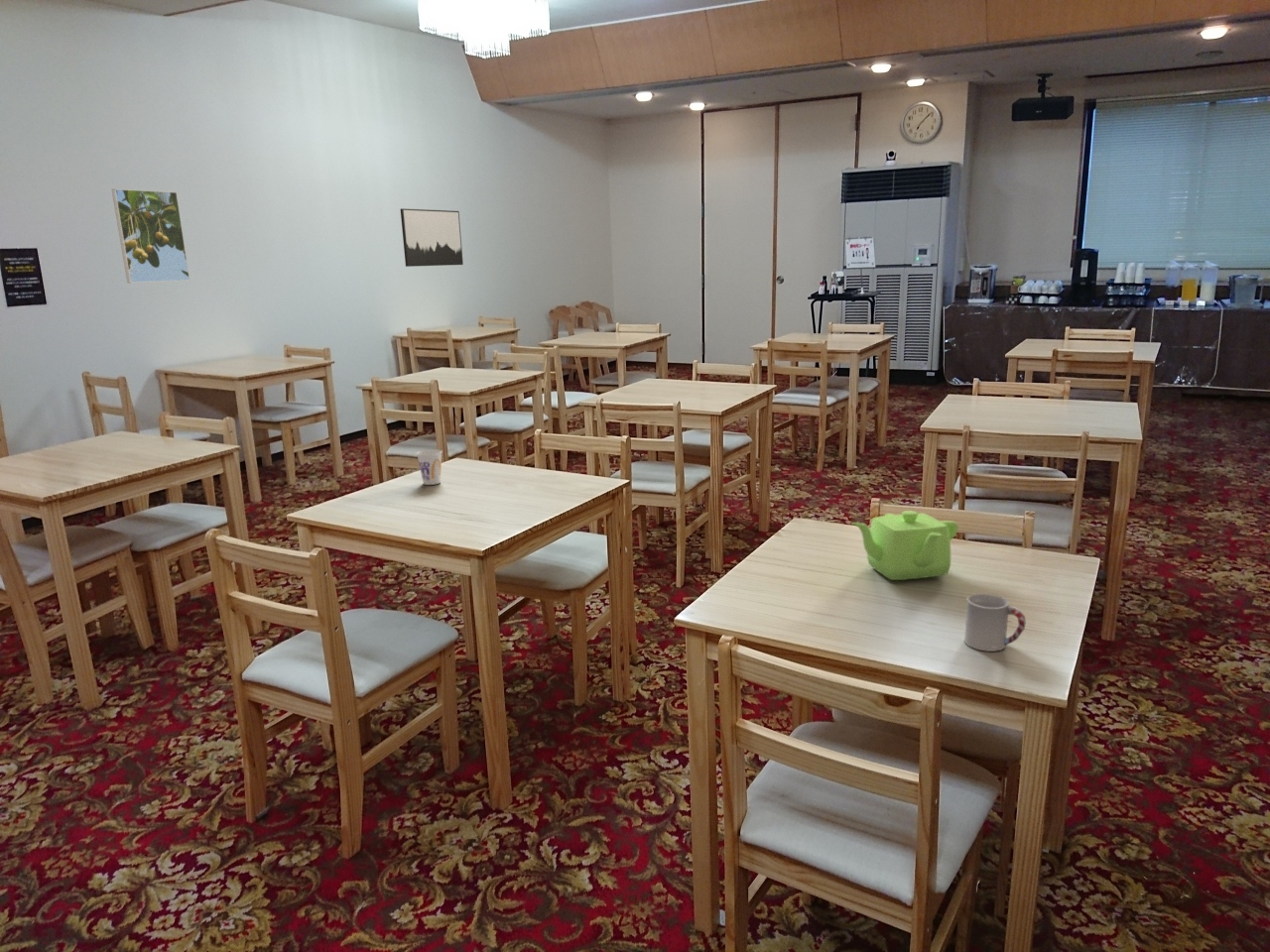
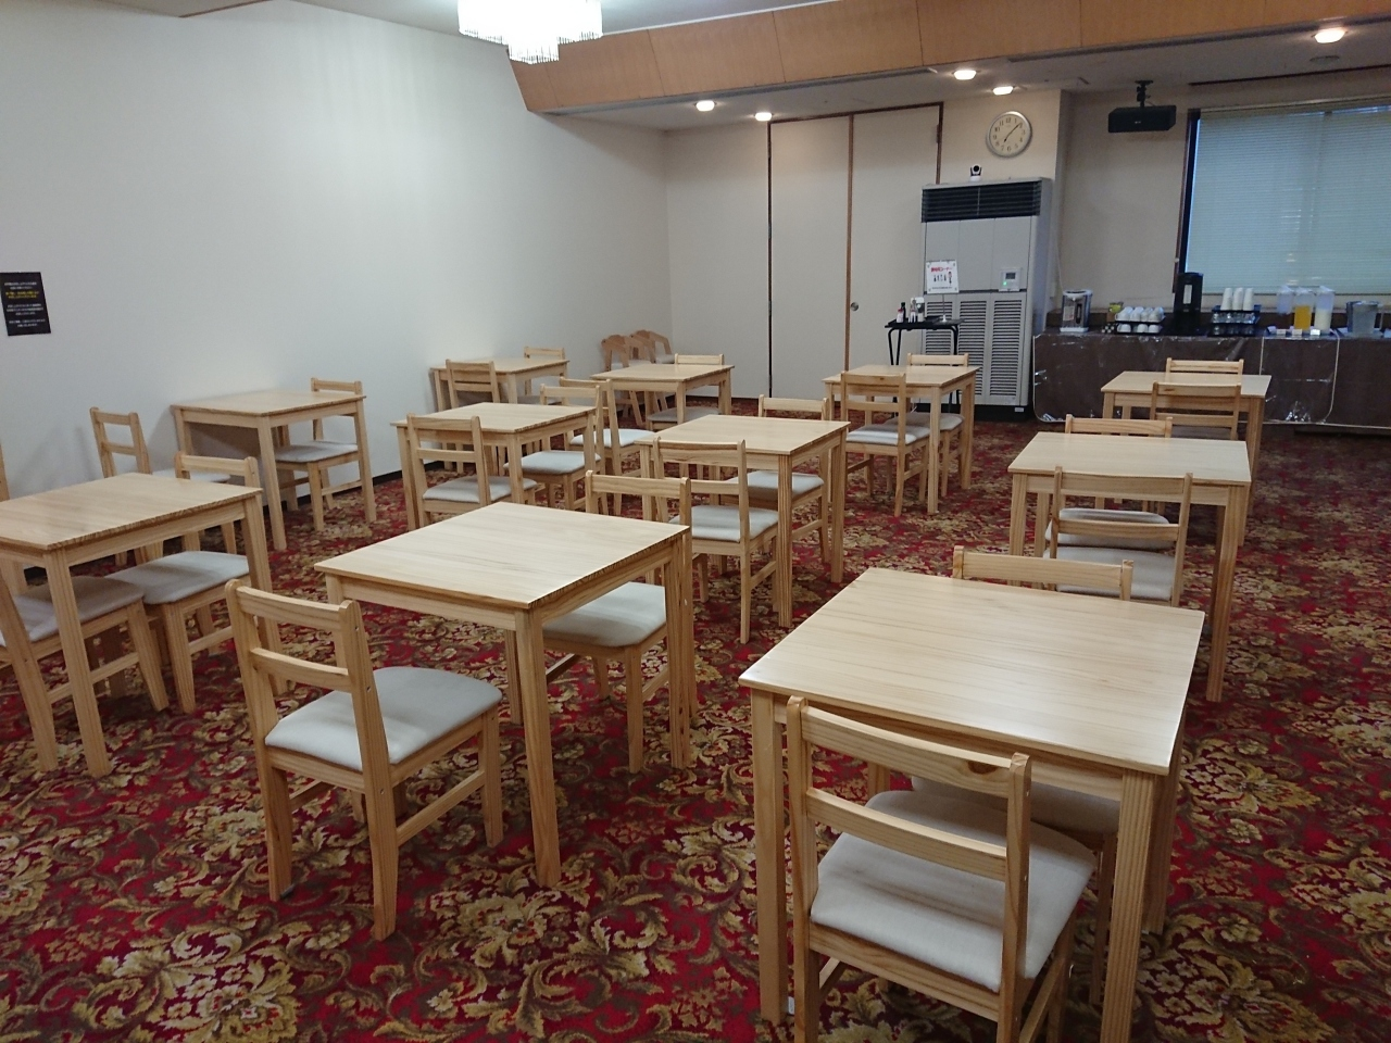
- wall art (433, 238)
- cup (431, 467)
- cup (995, 624)
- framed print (152, 236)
- teapot (906, 543)
